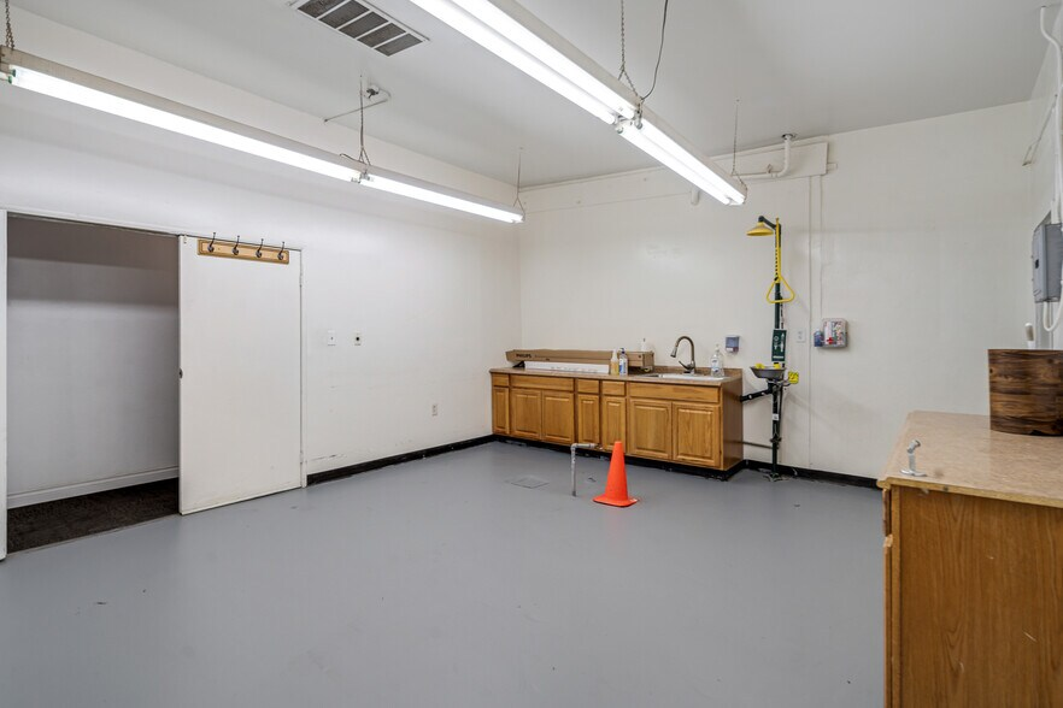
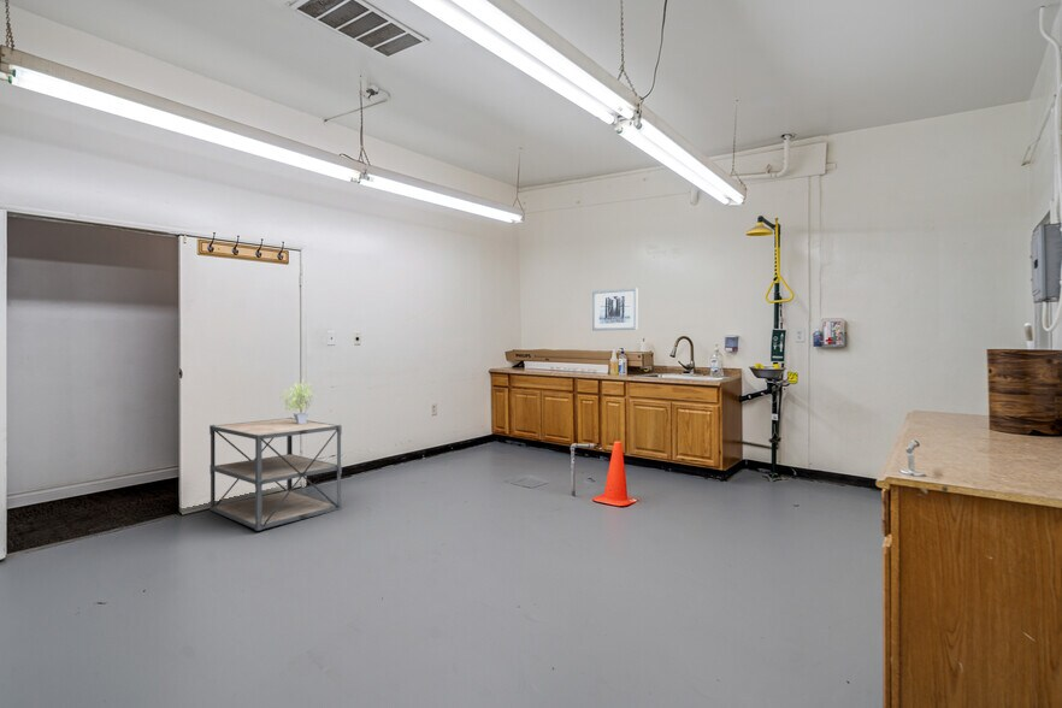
+ wall art (614, 309)
+ shelving unit (276, 467)
+ potted plant (296, 400)
